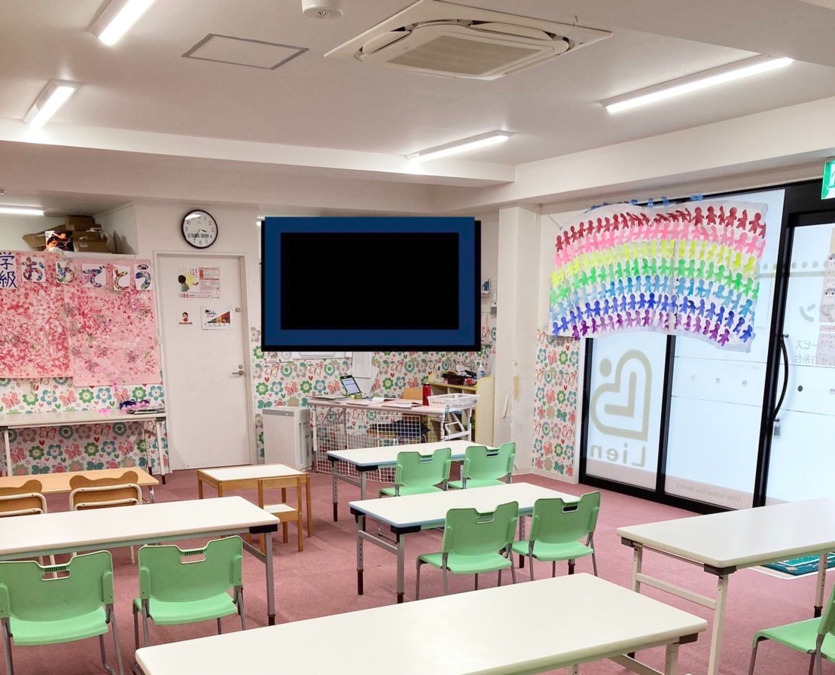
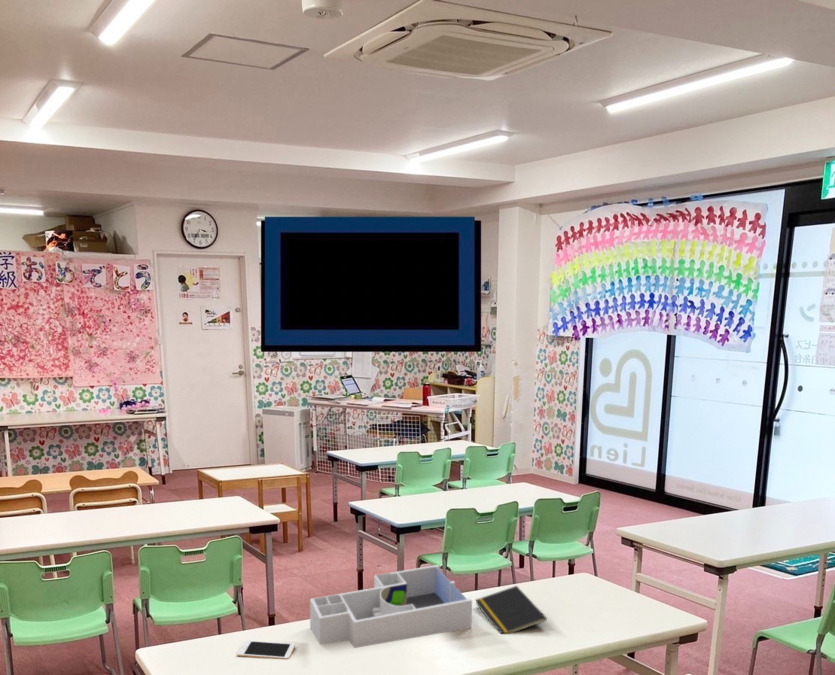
+ desk organizer (386, 607)
+ cell phone (266, 649)
+ notepad (509, 609)
